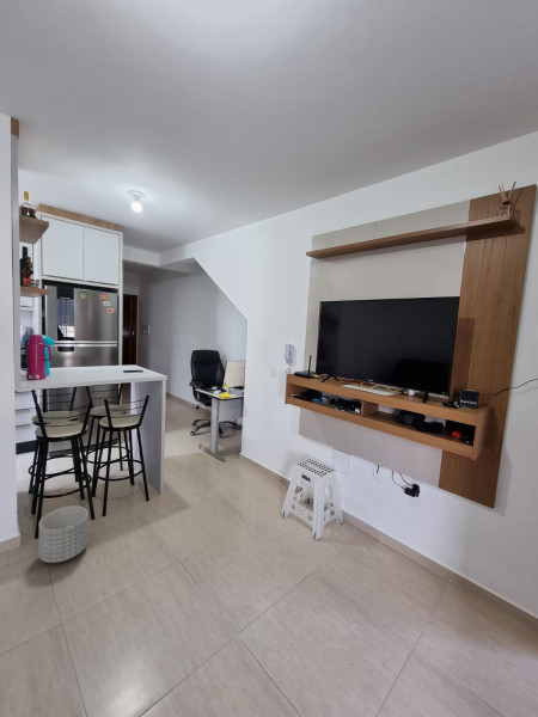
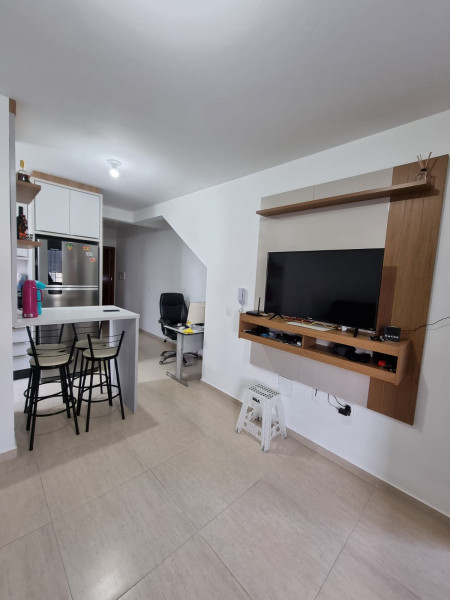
- planter (63, 535)
